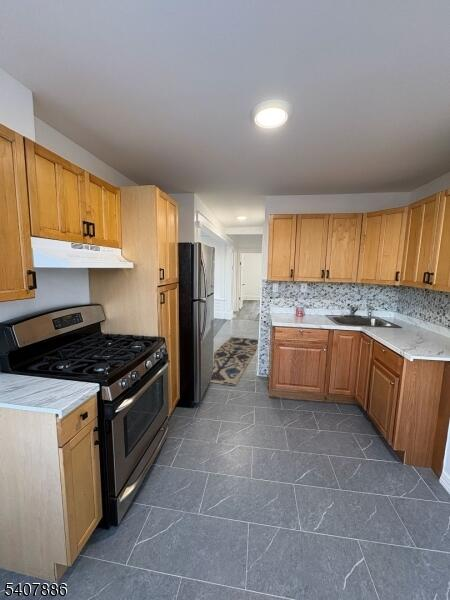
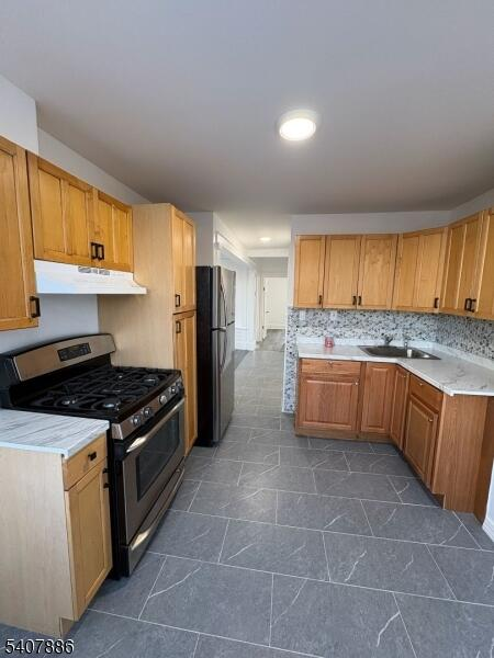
- rug (232, 354)
